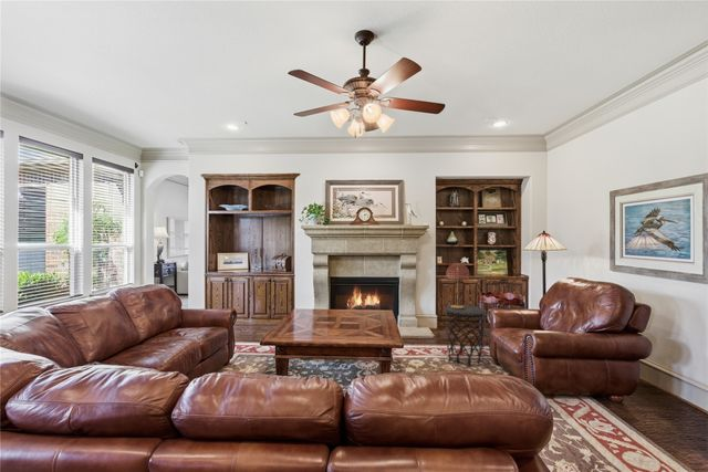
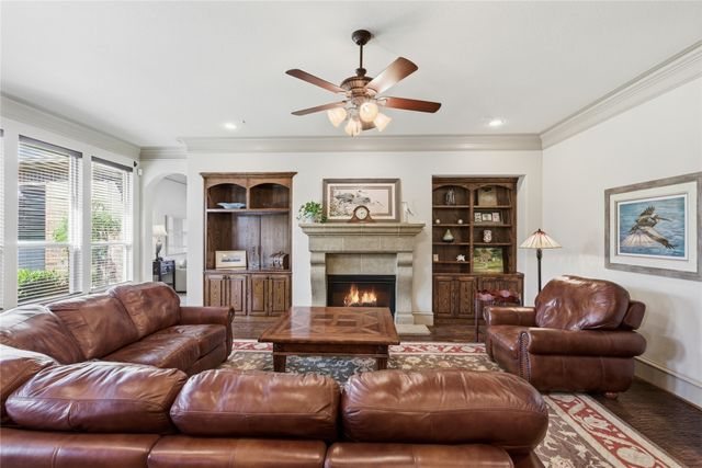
- side table (465, 334)
- table lamp (457, 284)
